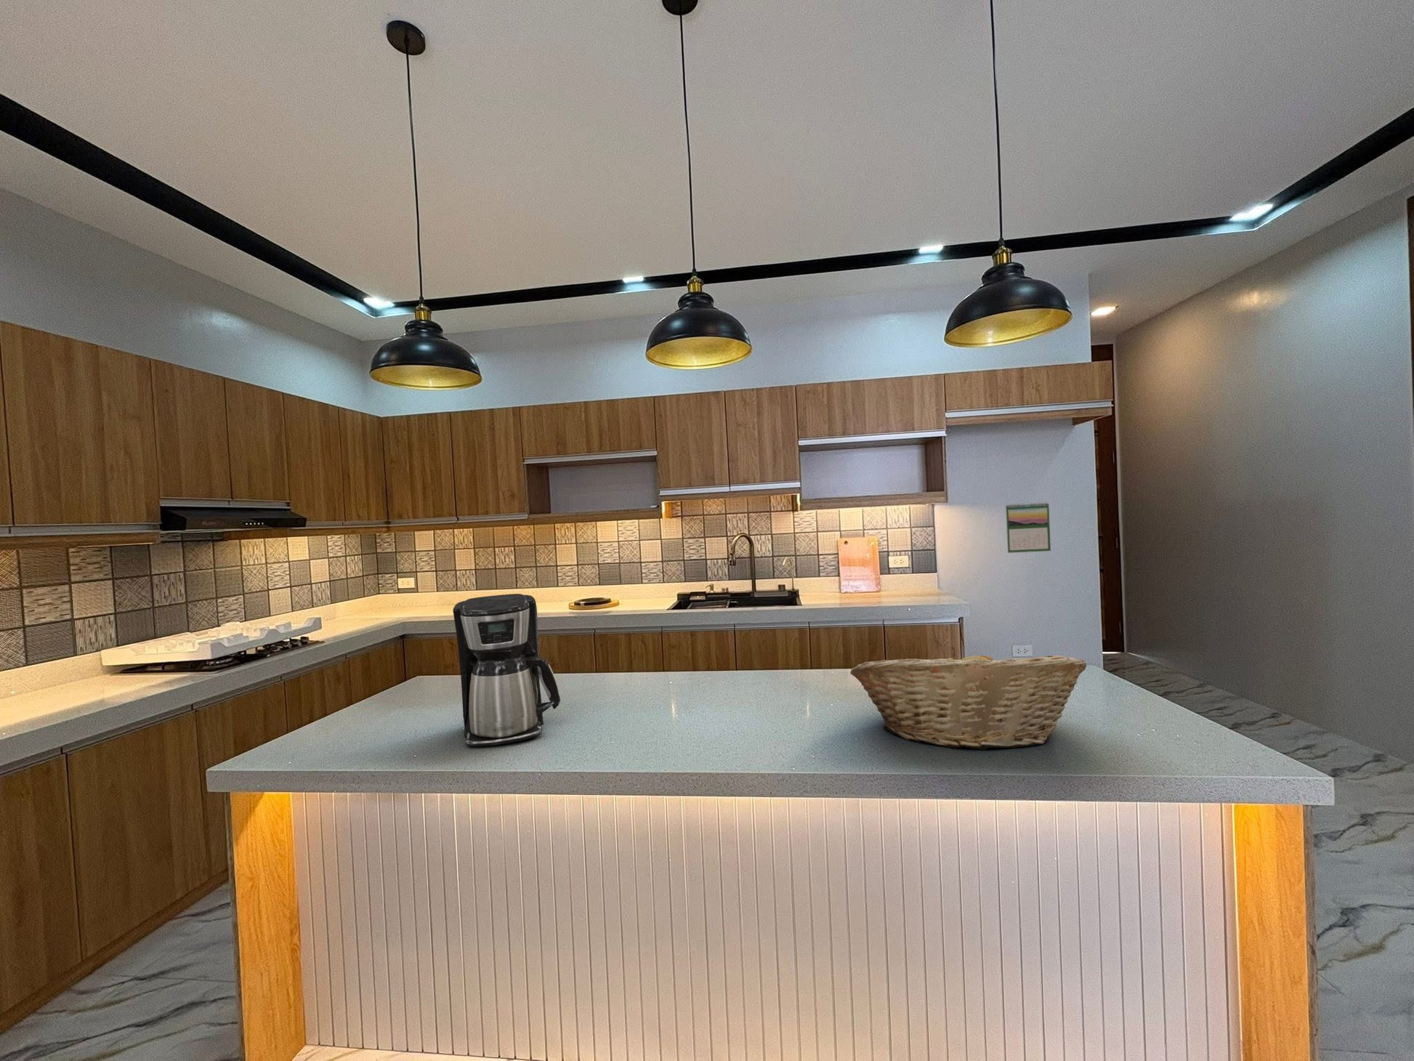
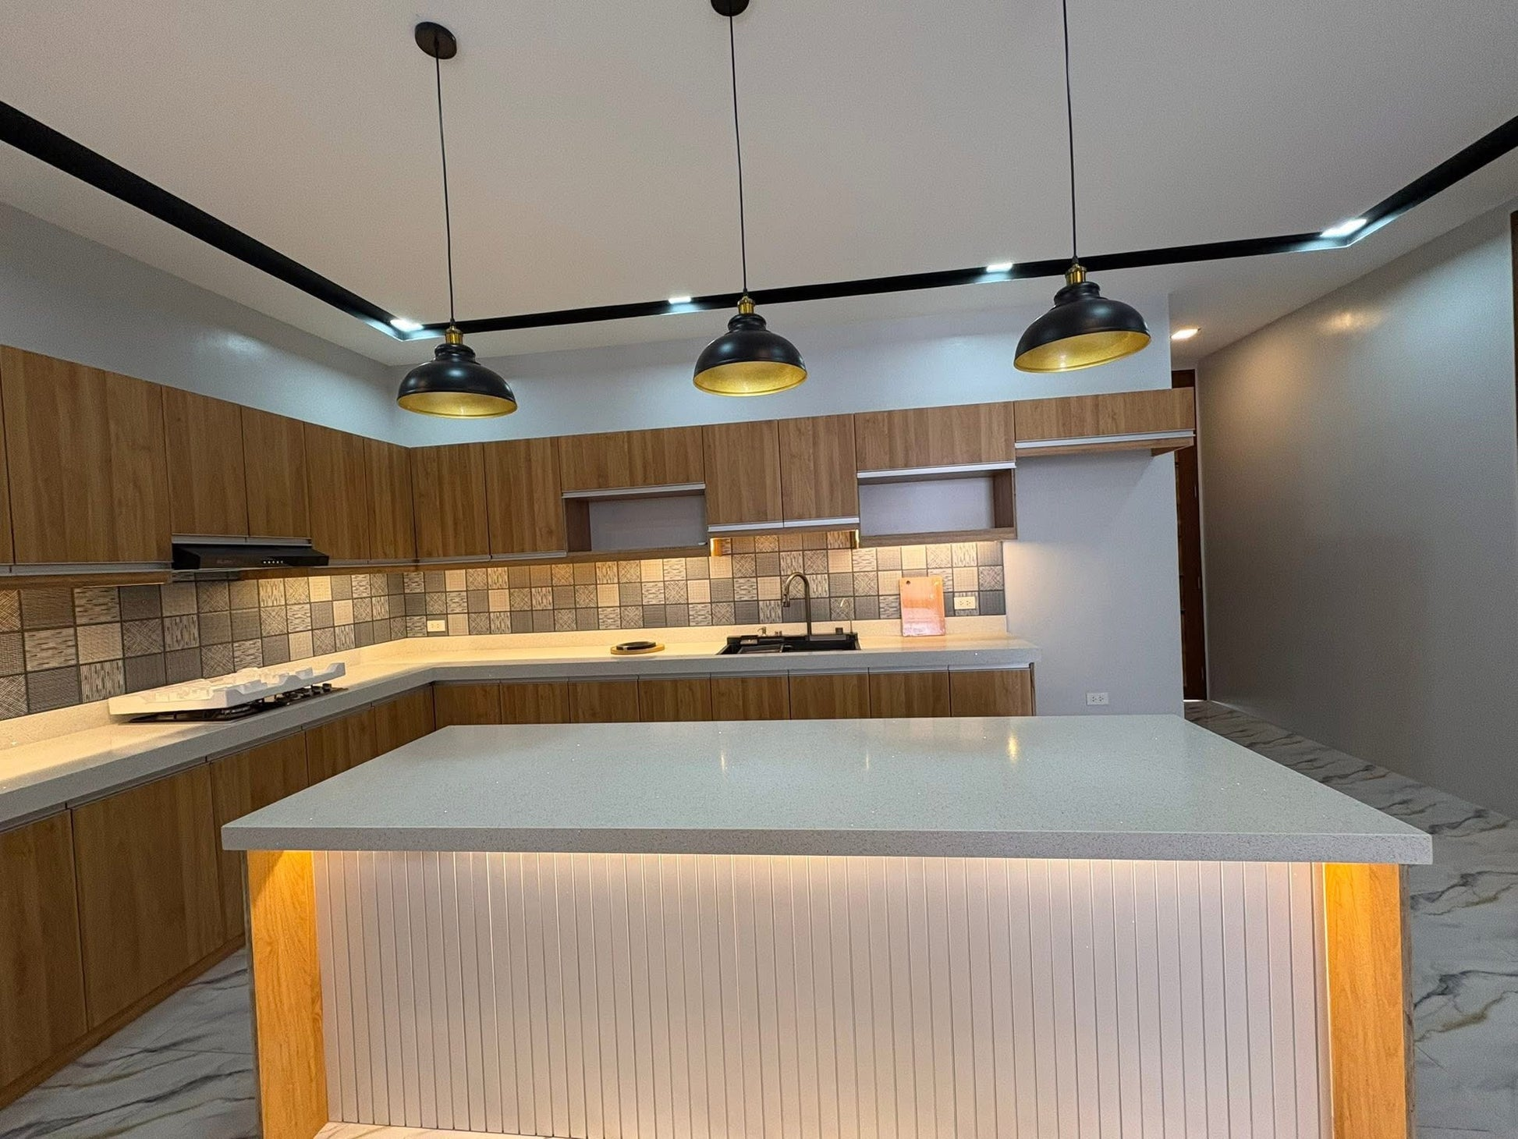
- fruit basket (963, 687)
- calendar (1027, 527)
- coffee maker (510, 661)
